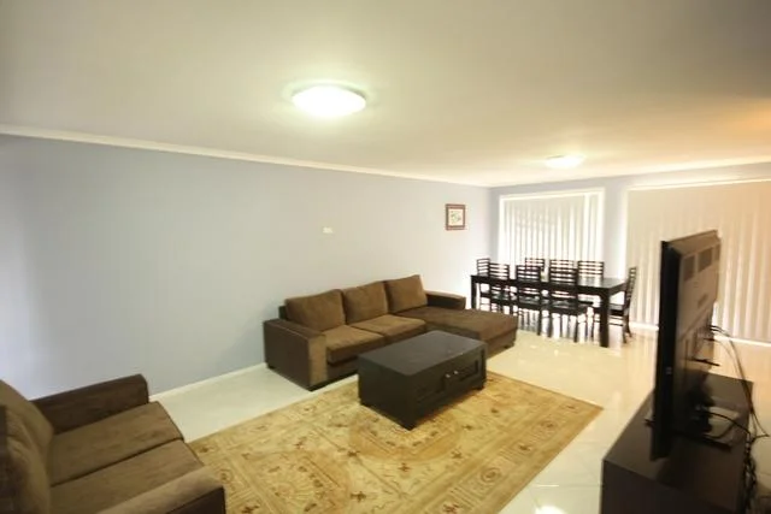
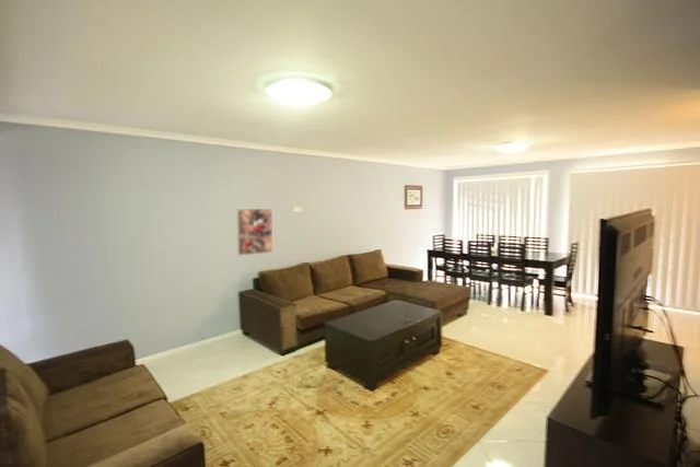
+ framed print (255, 231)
